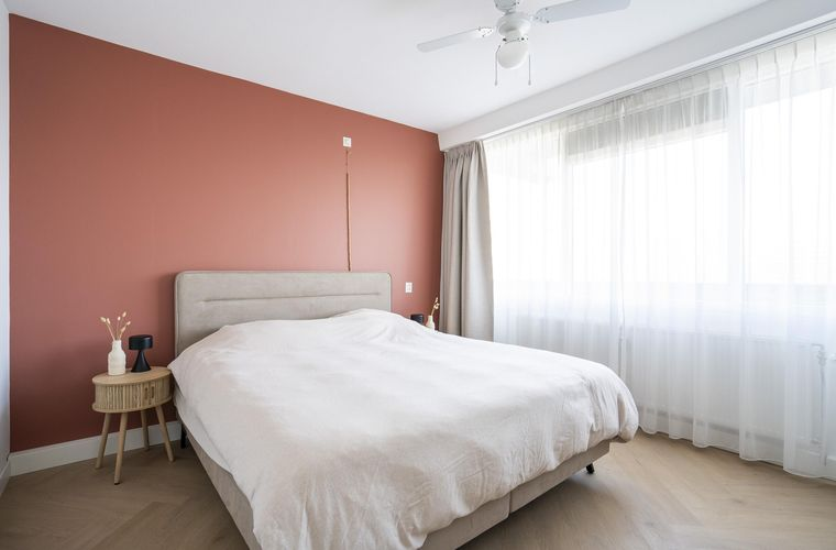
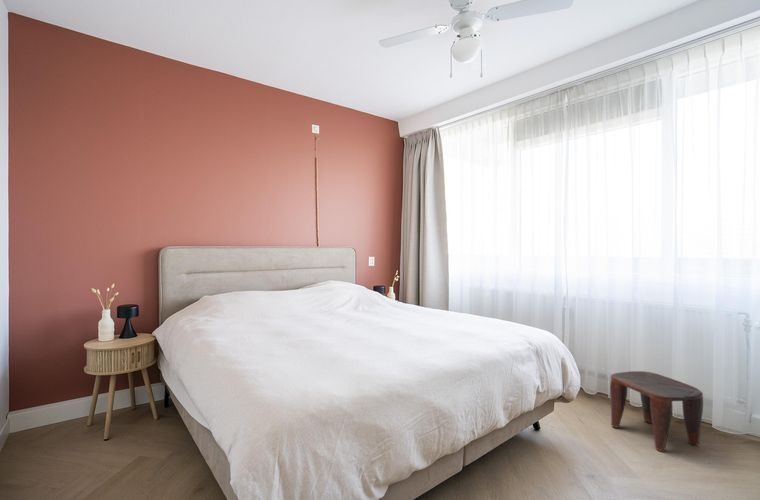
+ stool (653, 408)
